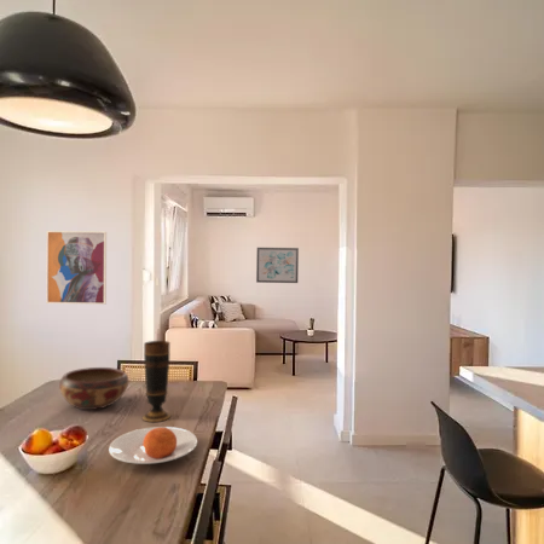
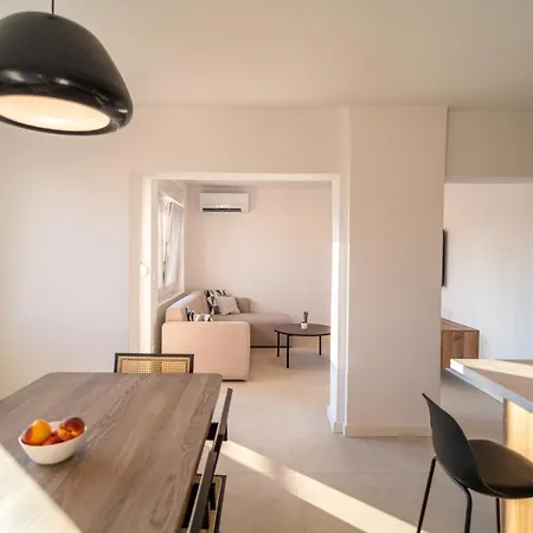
- wall art (76, 267)
- wall art (277, 265)
- plate (154, 440)
- decorative bowl (94, 388)
- vase (156, 380)
